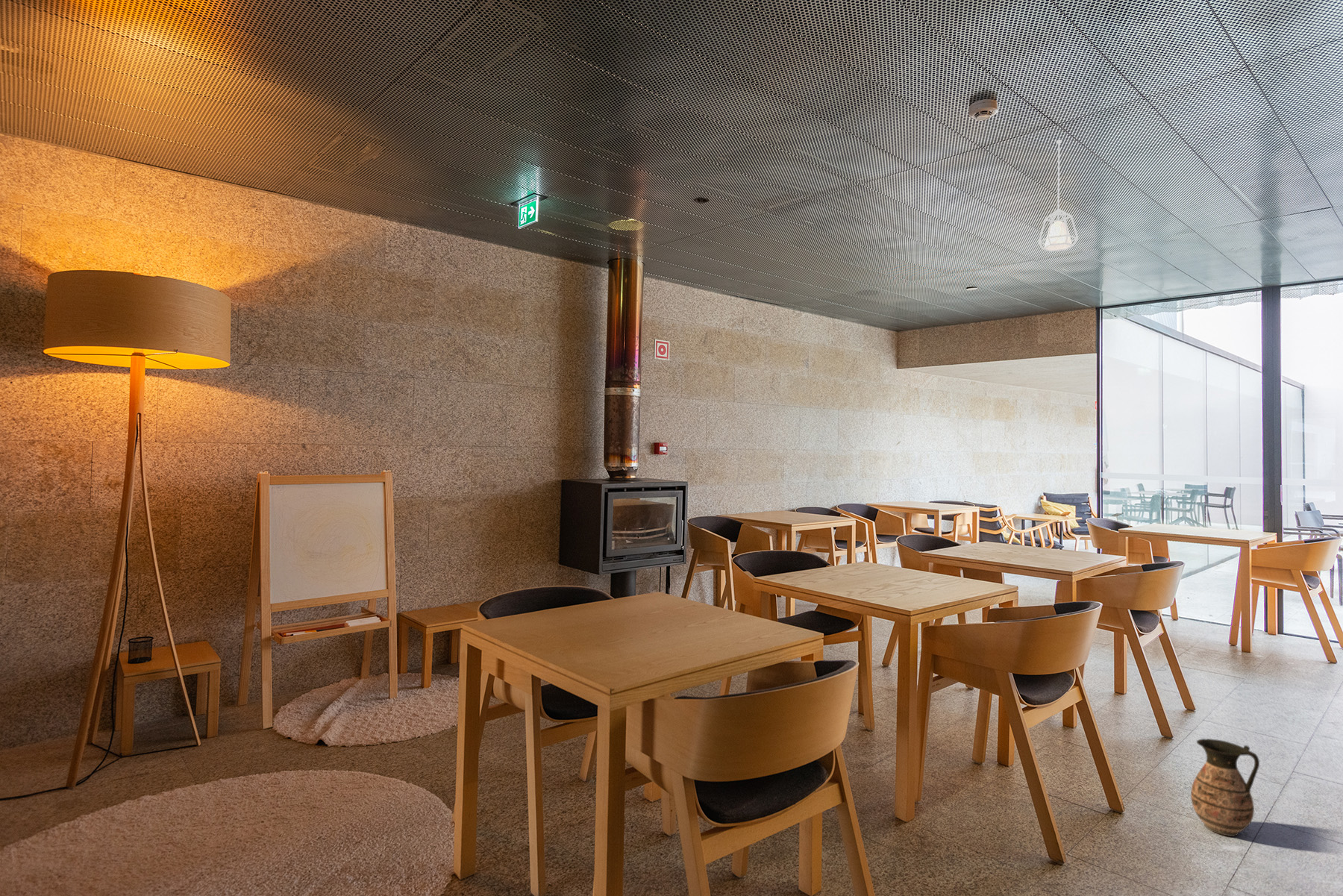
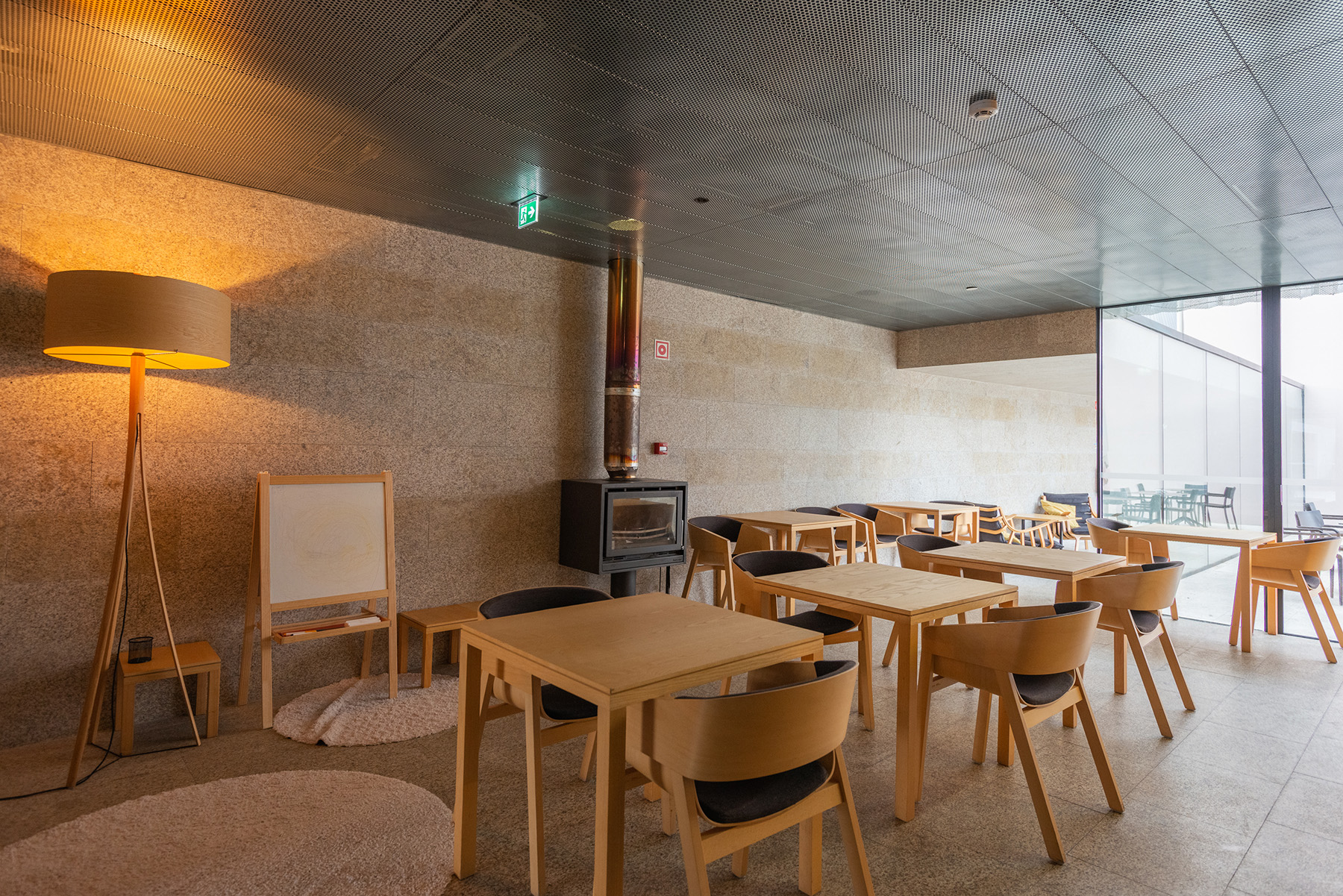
- ceramic jug (1224, 786)
- pendant lamp (1058, 194)
